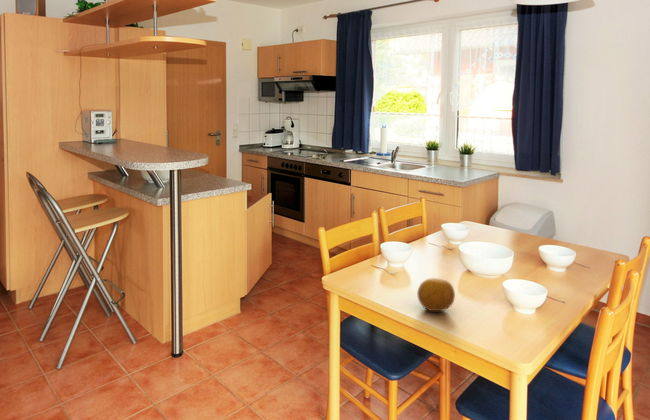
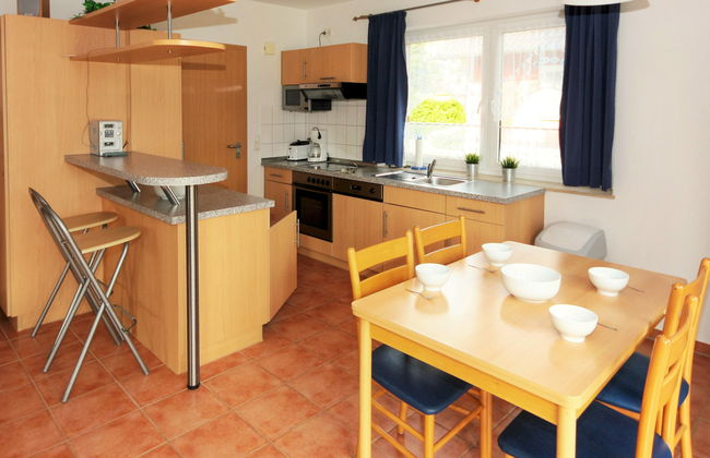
- fruit (436, 294)
